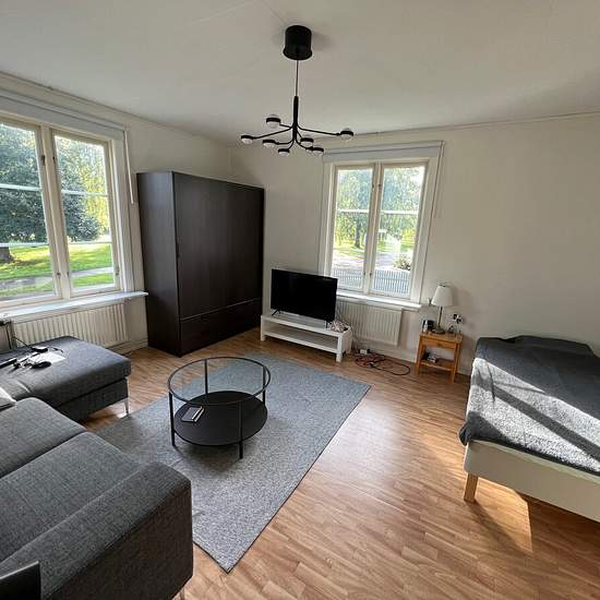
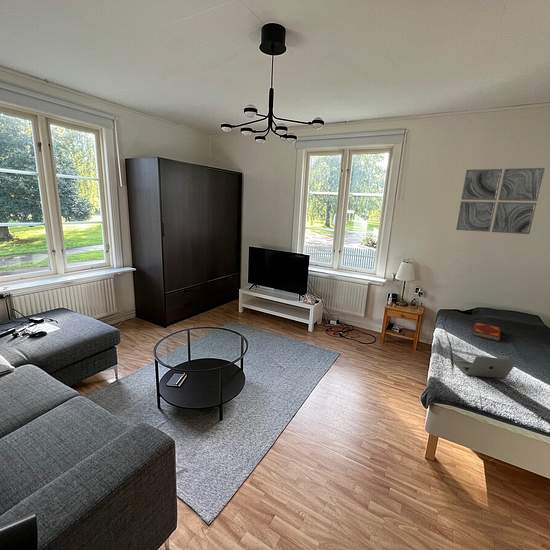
+ wall art (497, 202)
+ hardback book (486, 331)
+ laptop (482, 361)
